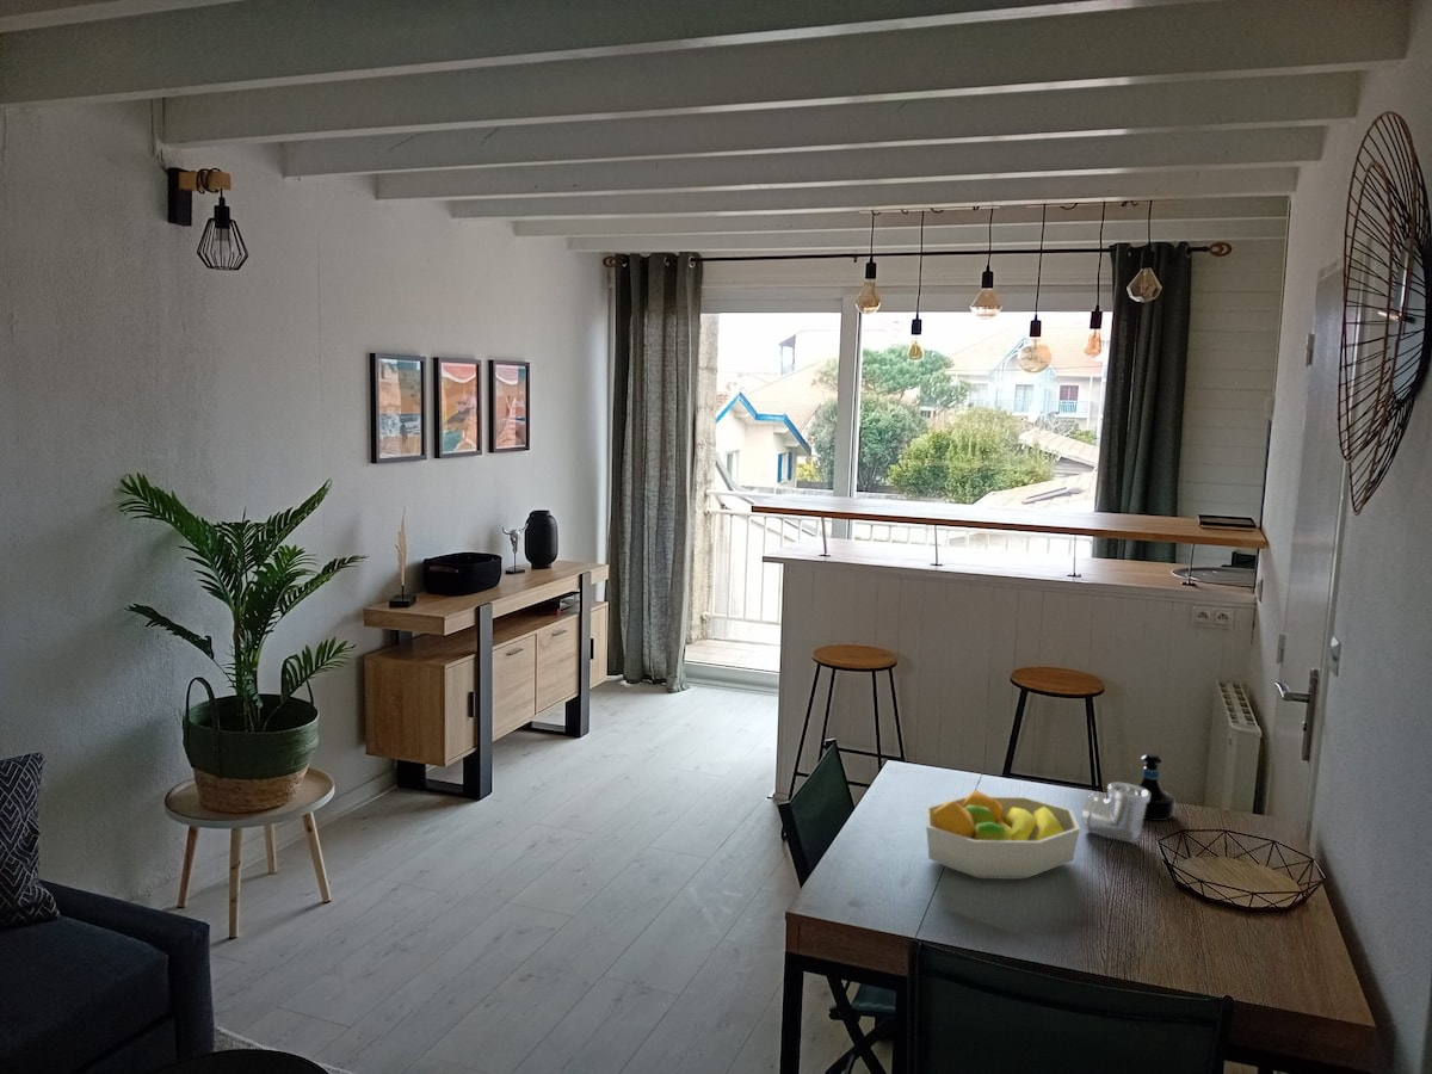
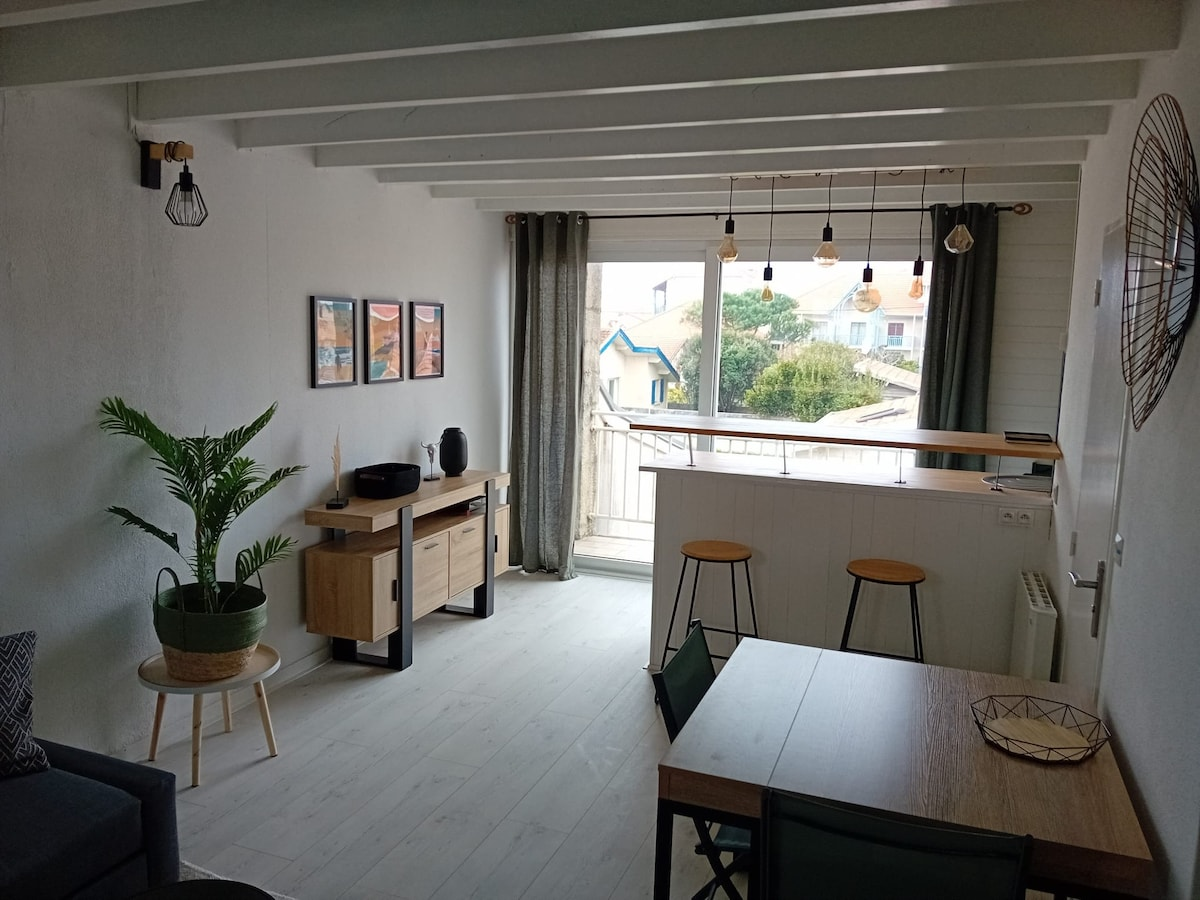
- pipe fitting (1117, 811)
- fruit bowl (1000, 829)
- tequila bottle (1149, 784)
